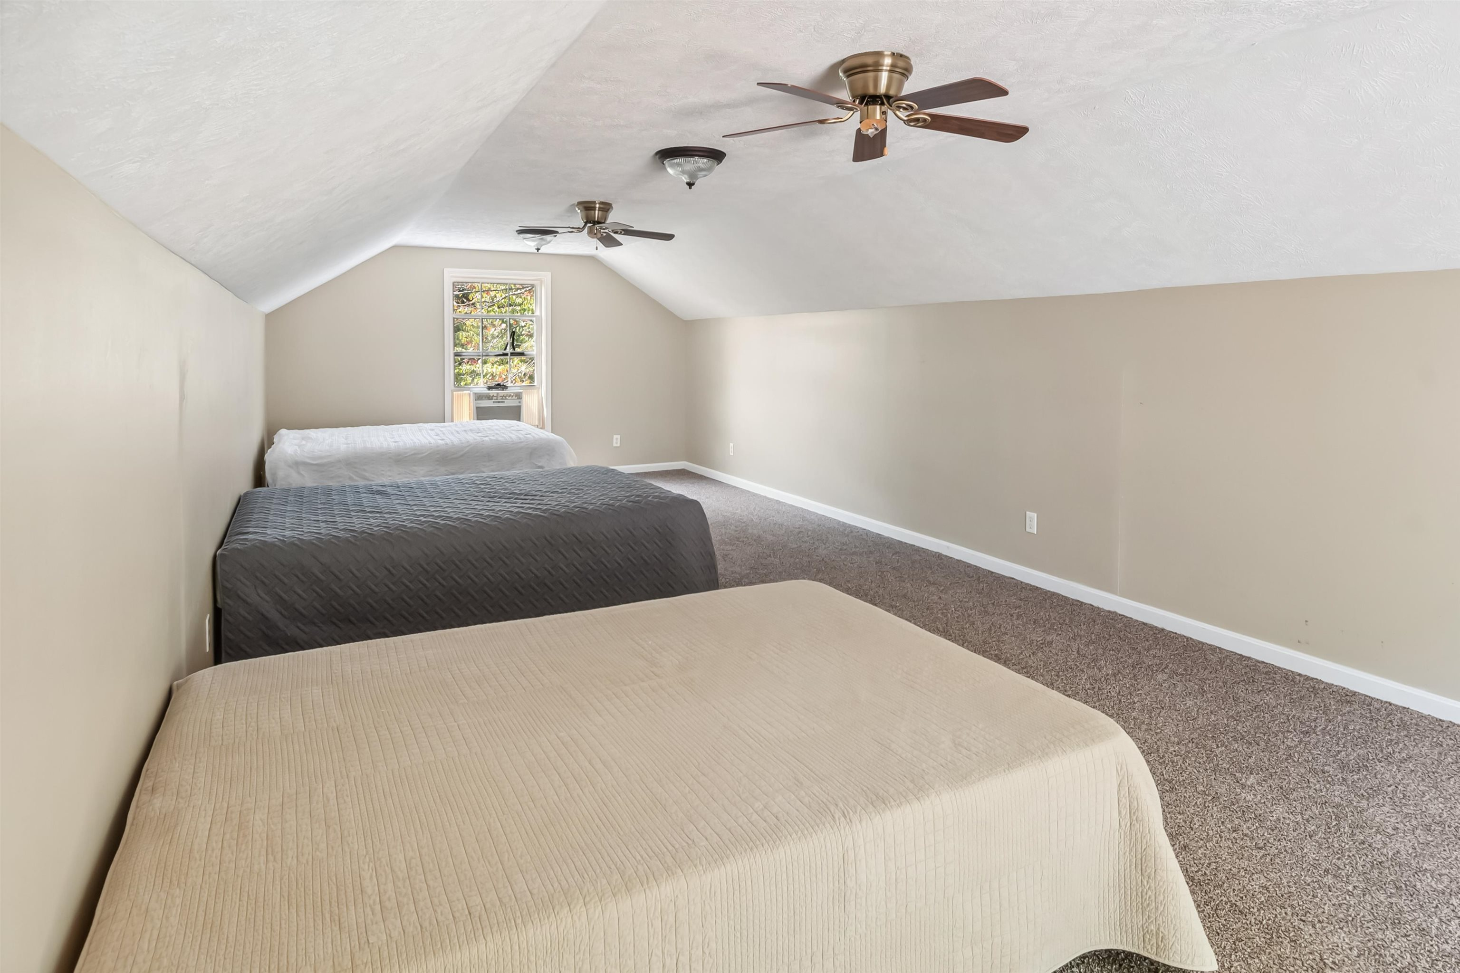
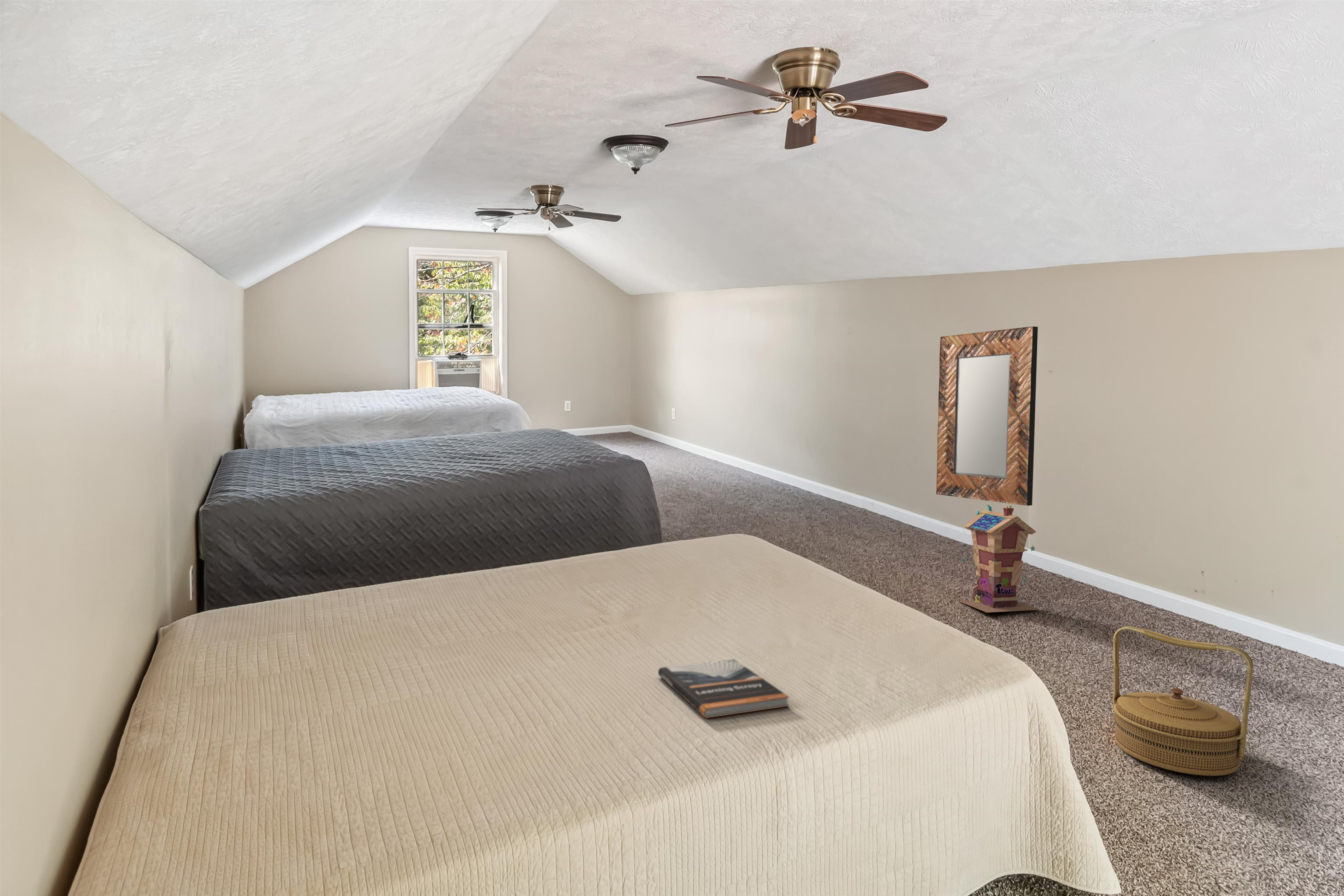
+ toy house (995, 553)
+ book (720, 686)
+ home mirror (983, 416)
+ basket (1177, 694)
